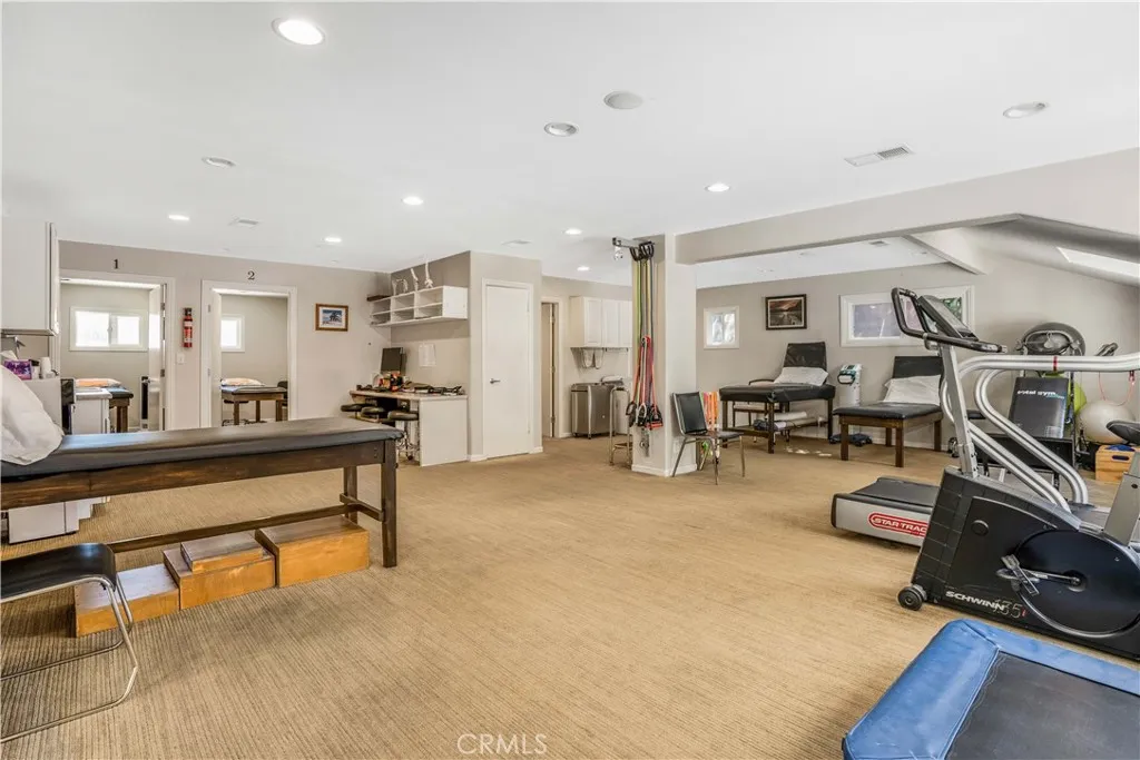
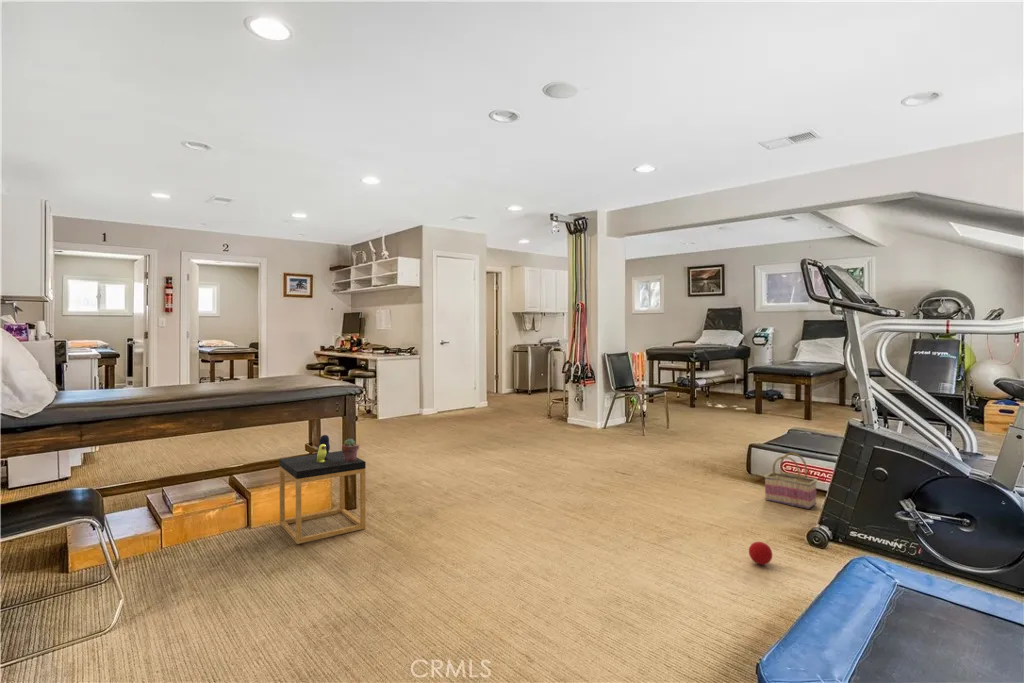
+ basket (790, 478)
+ side table (320, 479)
+ ball (760, 553)
+ potted succulent (350, 449)
